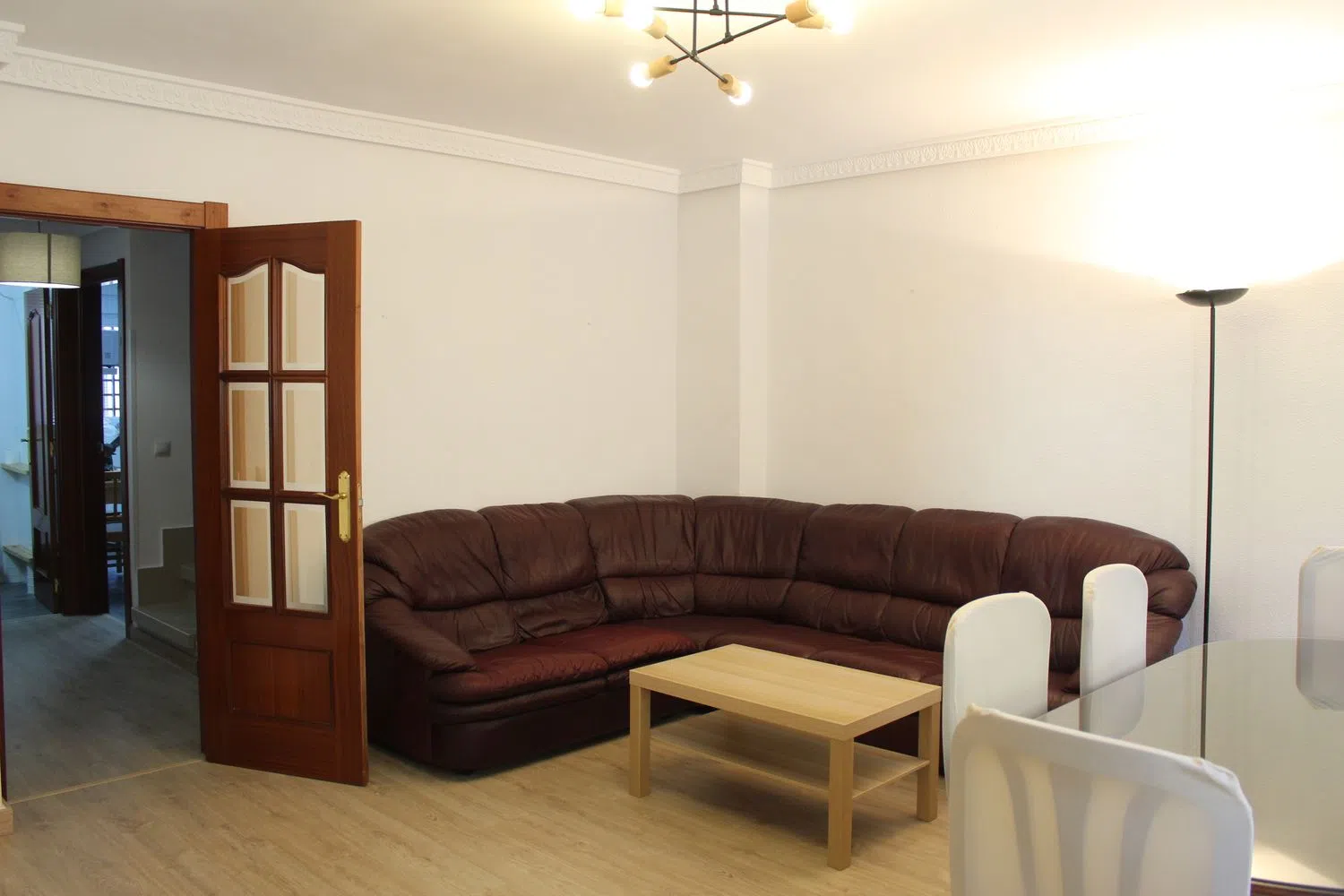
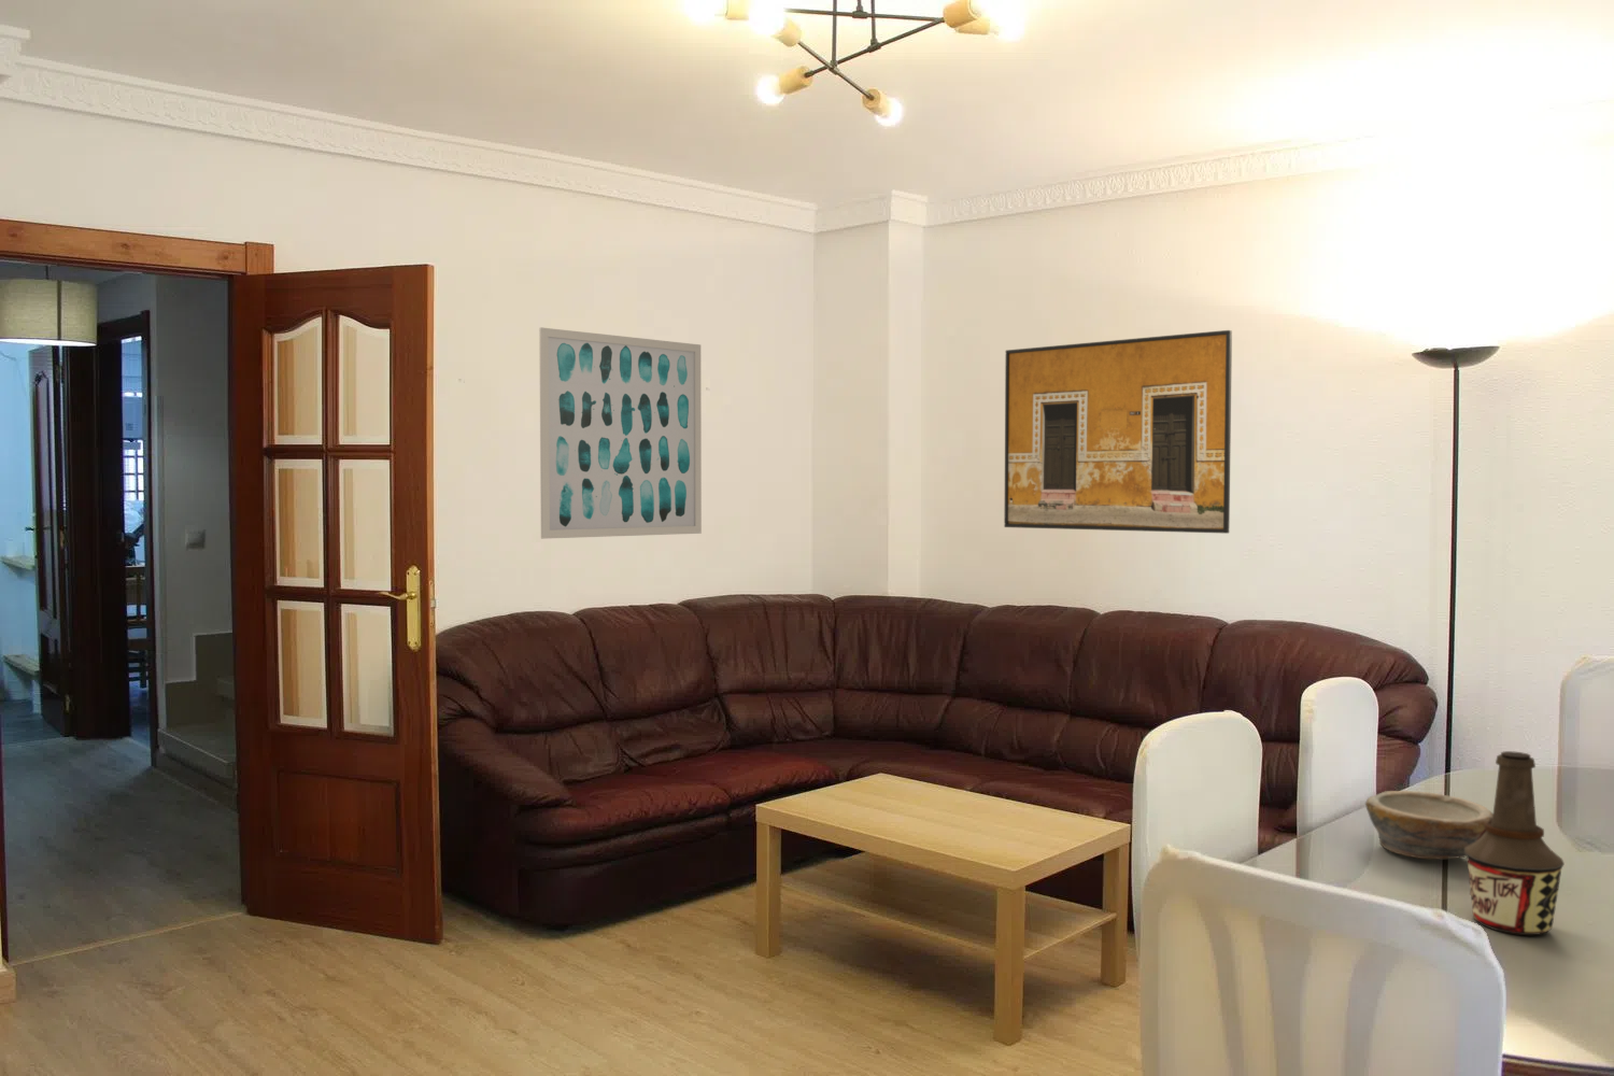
+ bowl (1427, 829)
+ bottle (1510, 837)
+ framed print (1110, 436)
+ wall art (624, 436)
